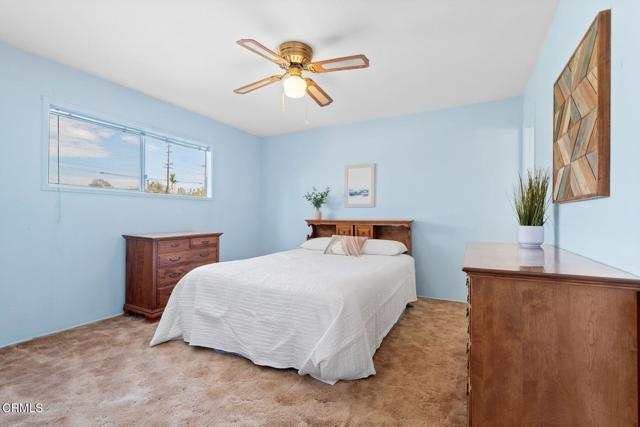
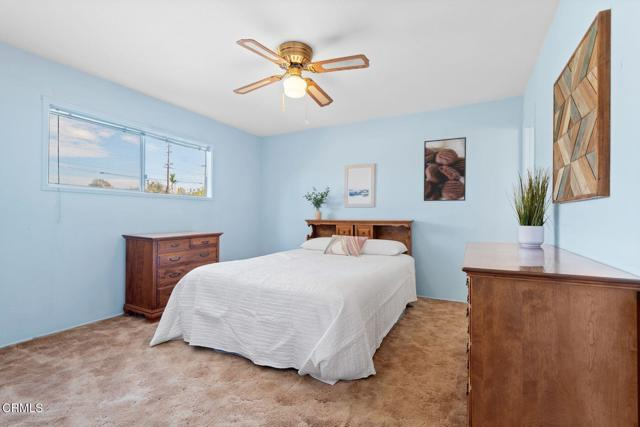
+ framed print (444, 170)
